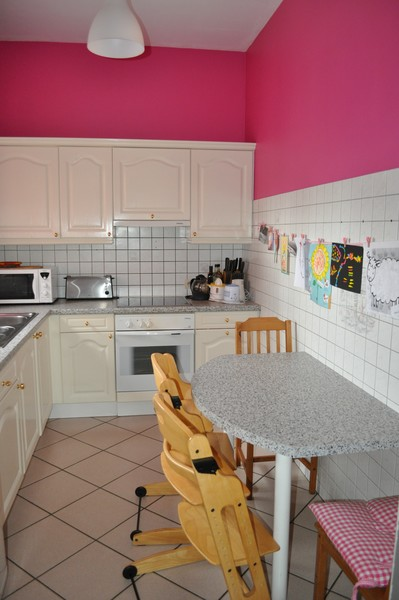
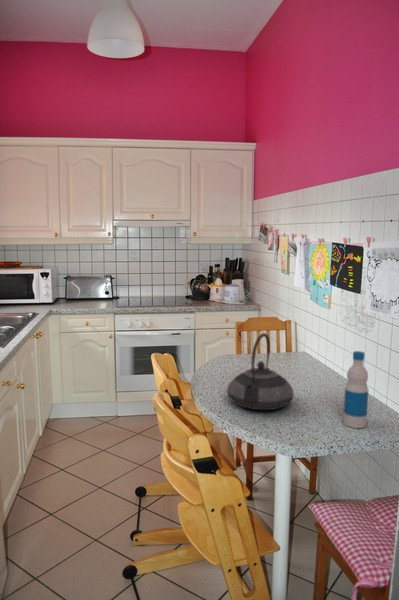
+ bottle (356, 388)
+ teapot (259, 370)
